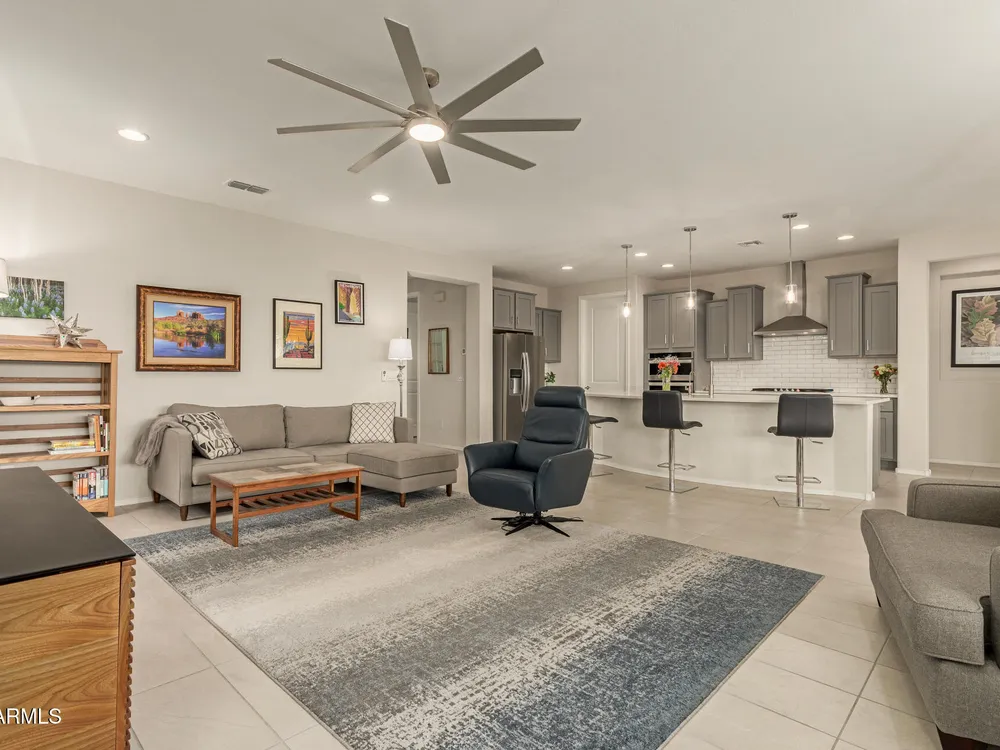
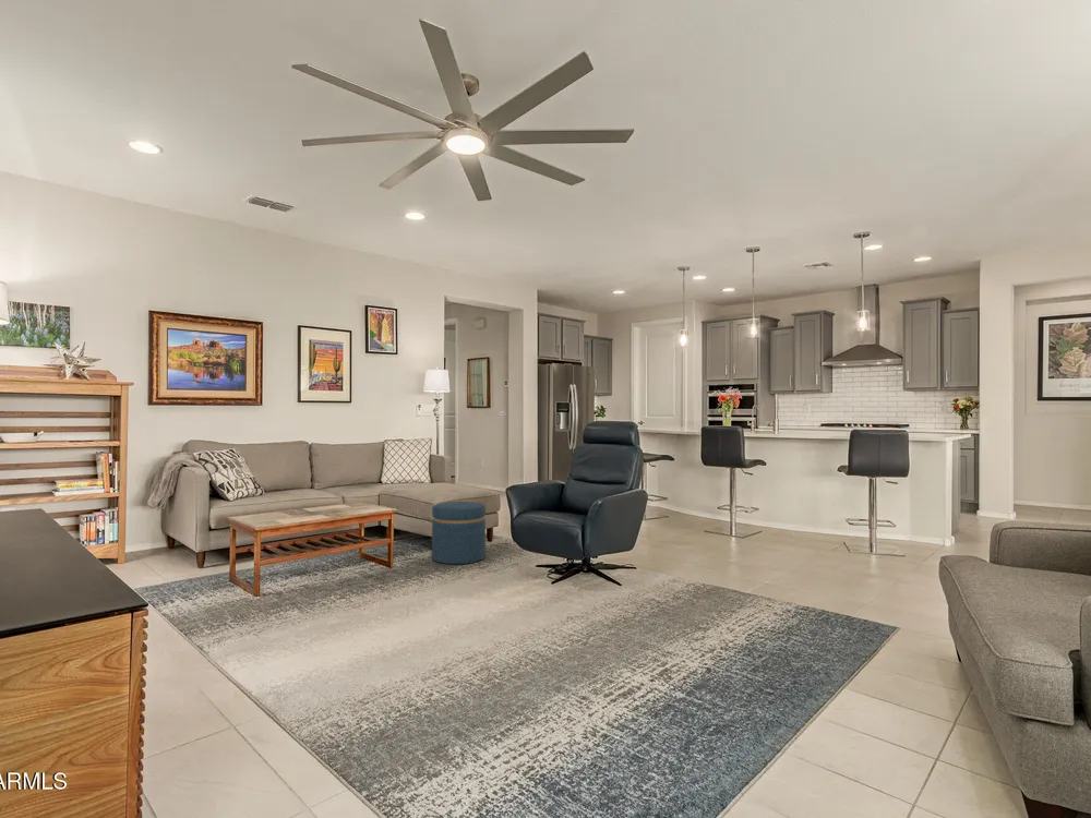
+ ottoman (458, 530)
